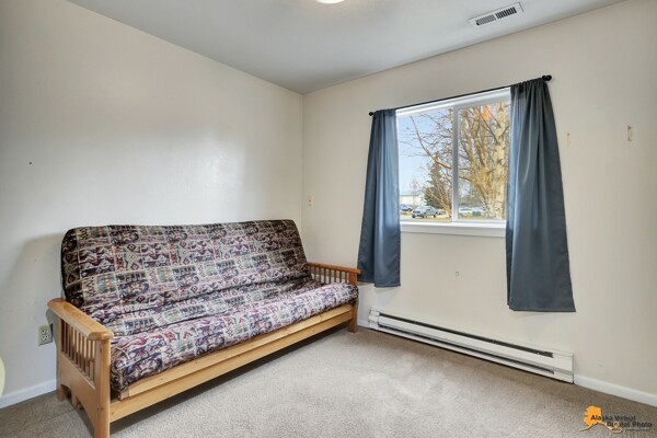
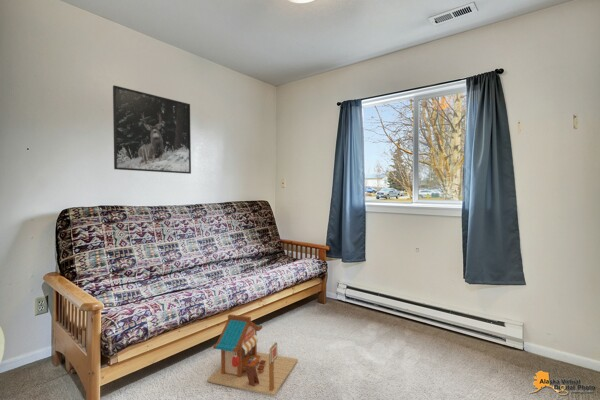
+ toy house (254, 344)
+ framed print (155, 133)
